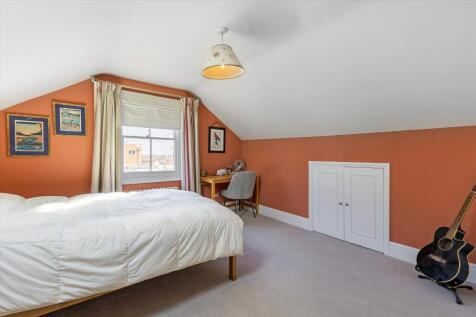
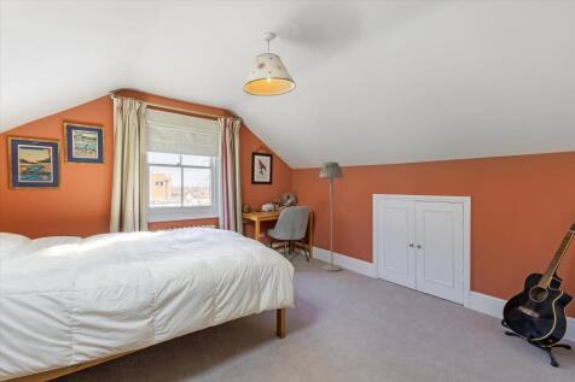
+ floor lamp (331, 214)
